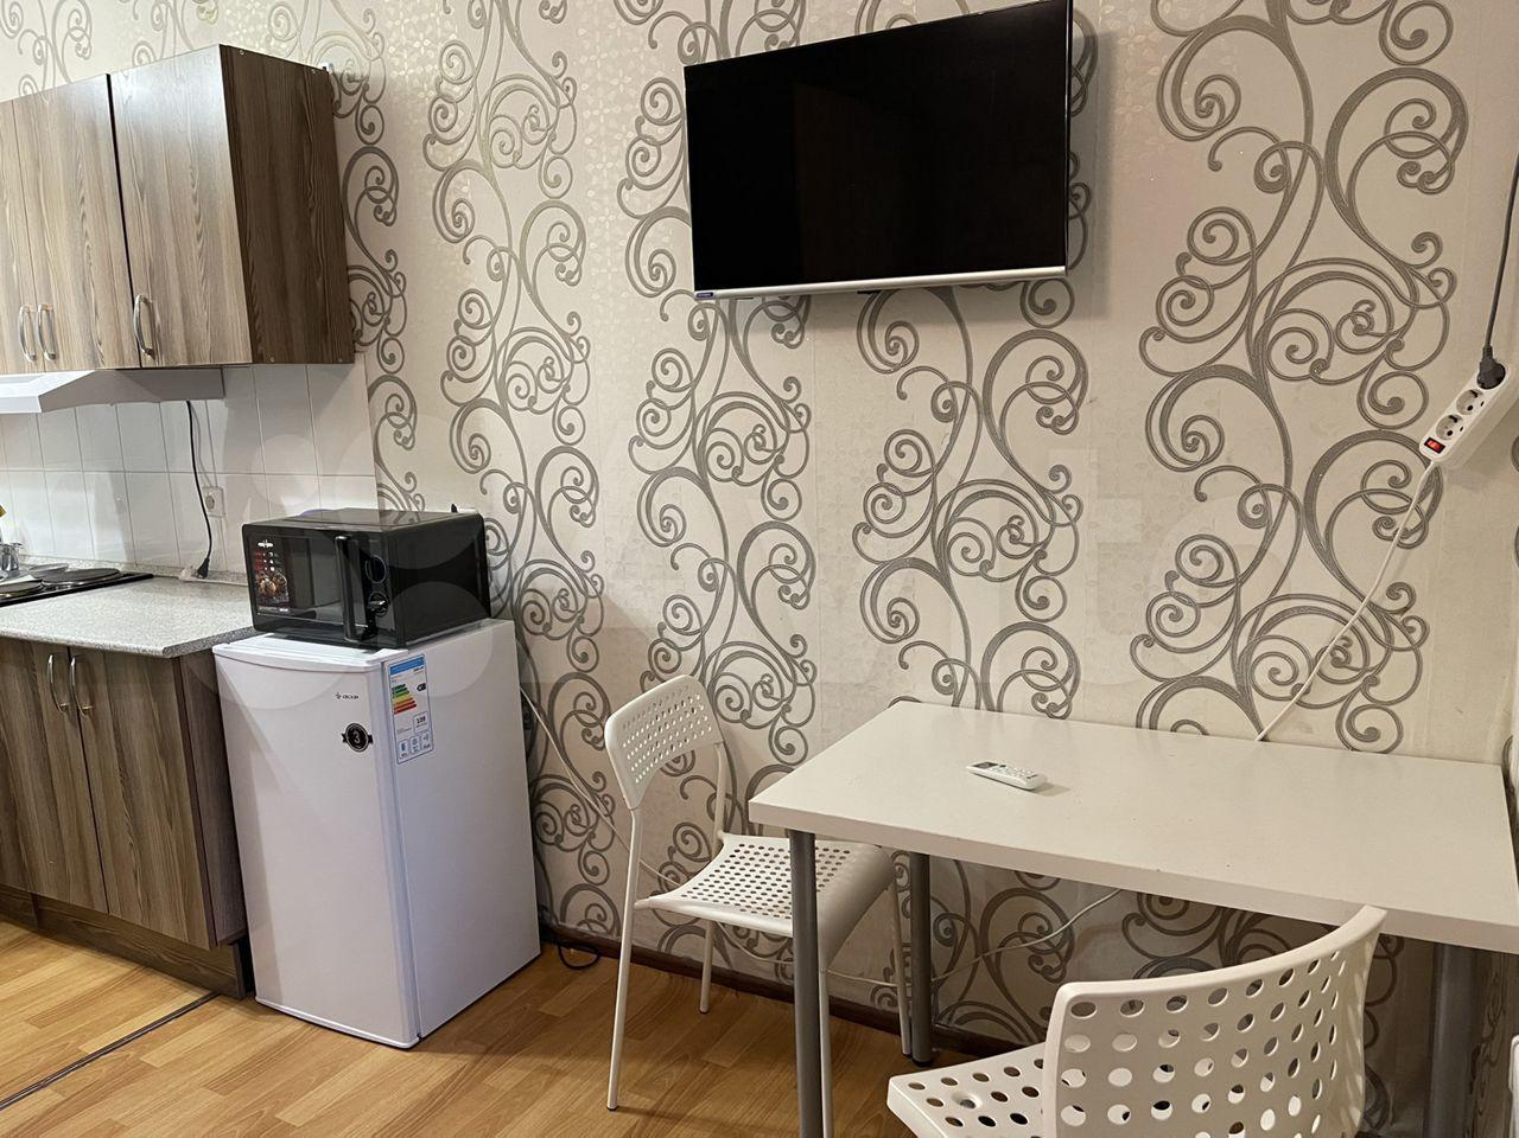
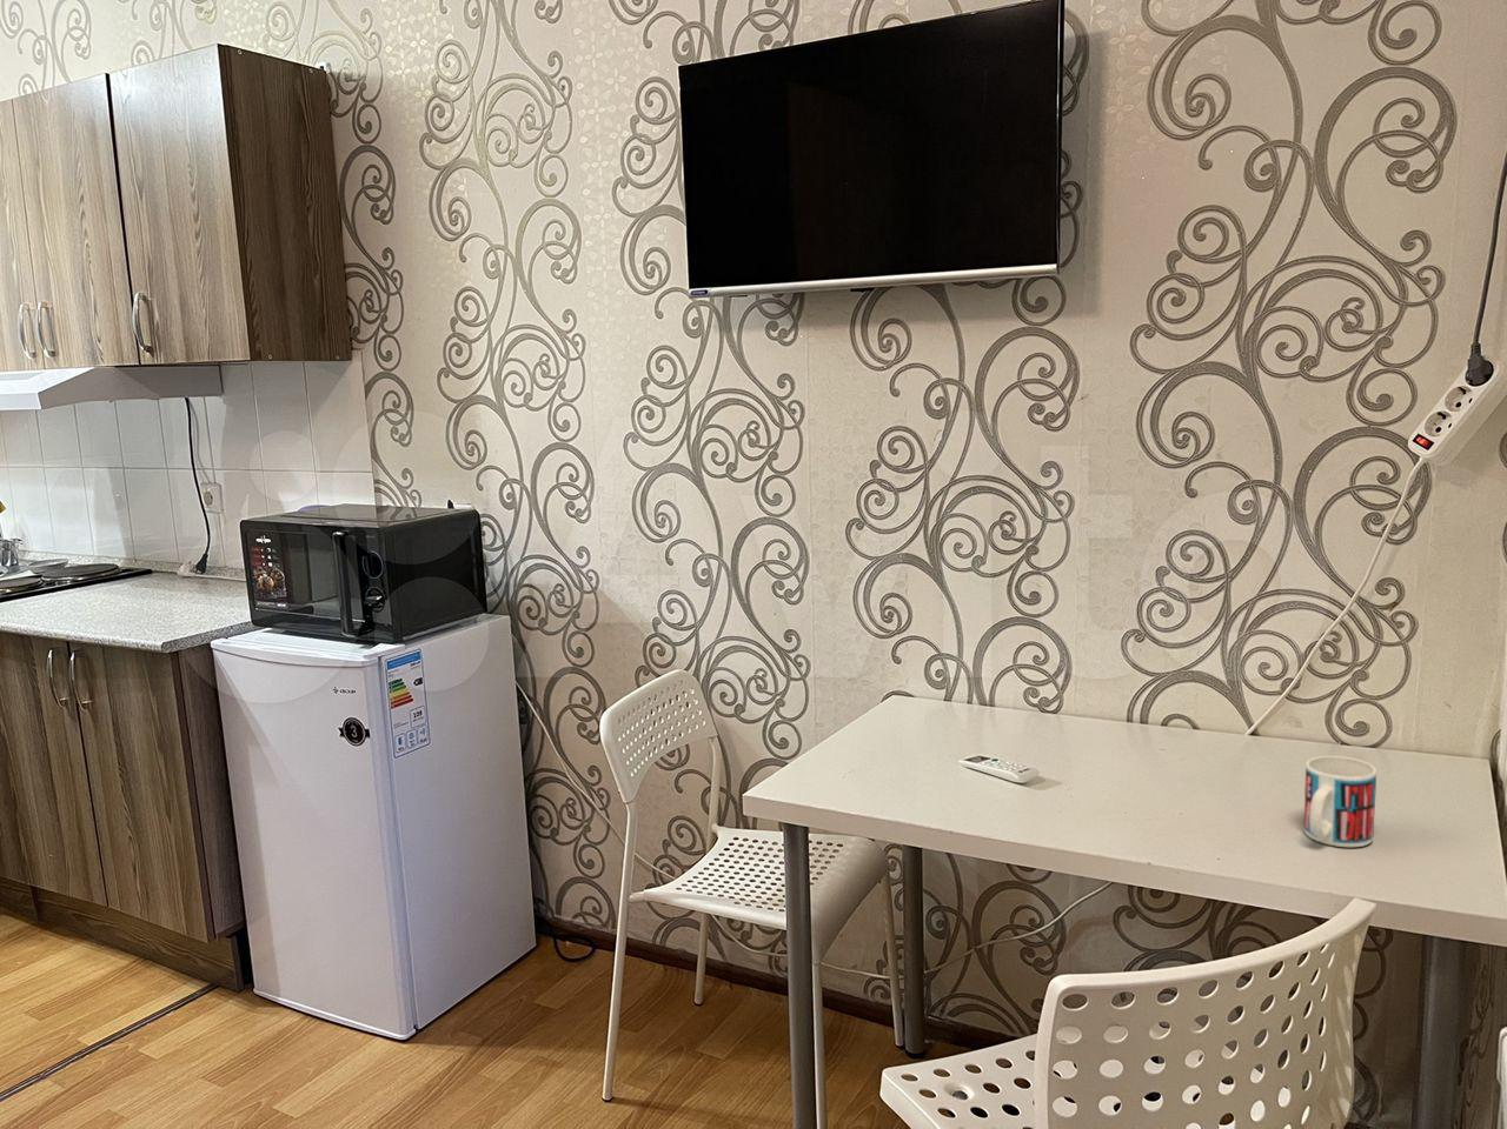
+ mug (1339, 804)
